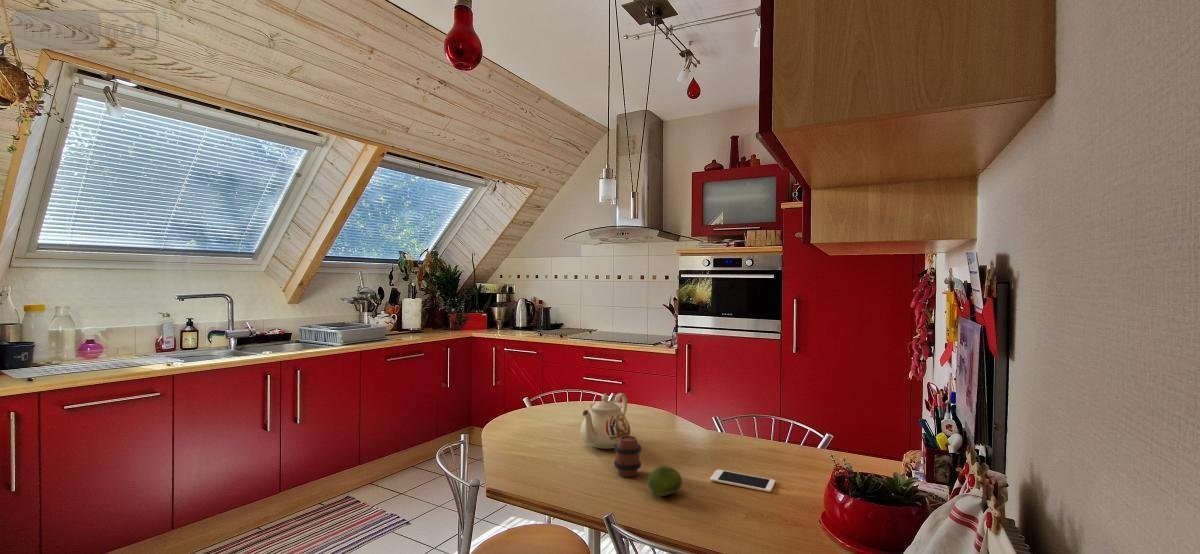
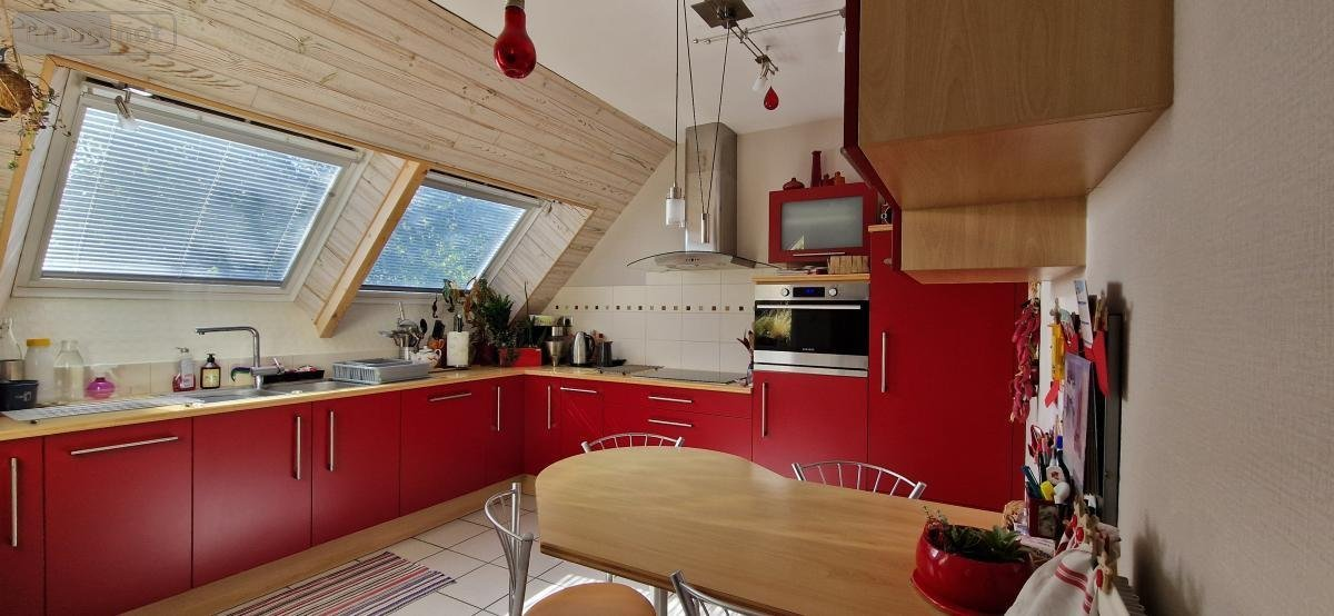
- cell phone (742, 480)
- fruit (663, 480)
- teapot (605, 418)
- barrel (627, 455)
